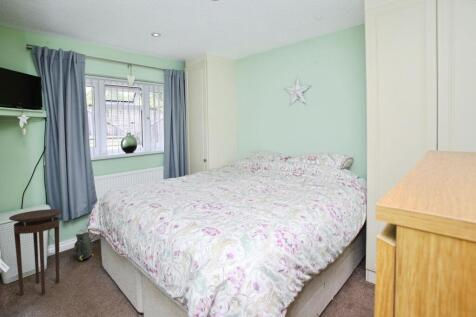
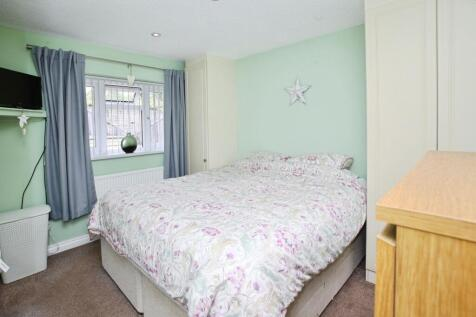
- bag (82, 243)
- stool (37, 251)
